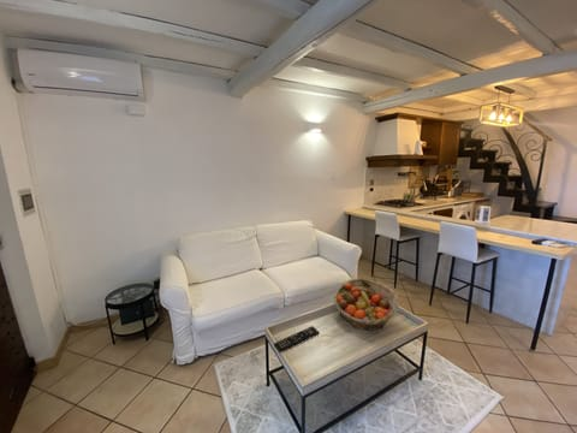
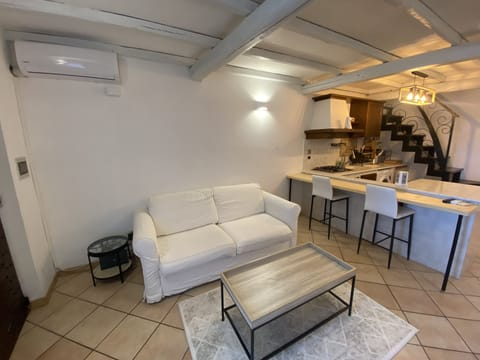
- fruit basket (363, 303)
- remote control (297, 338)
